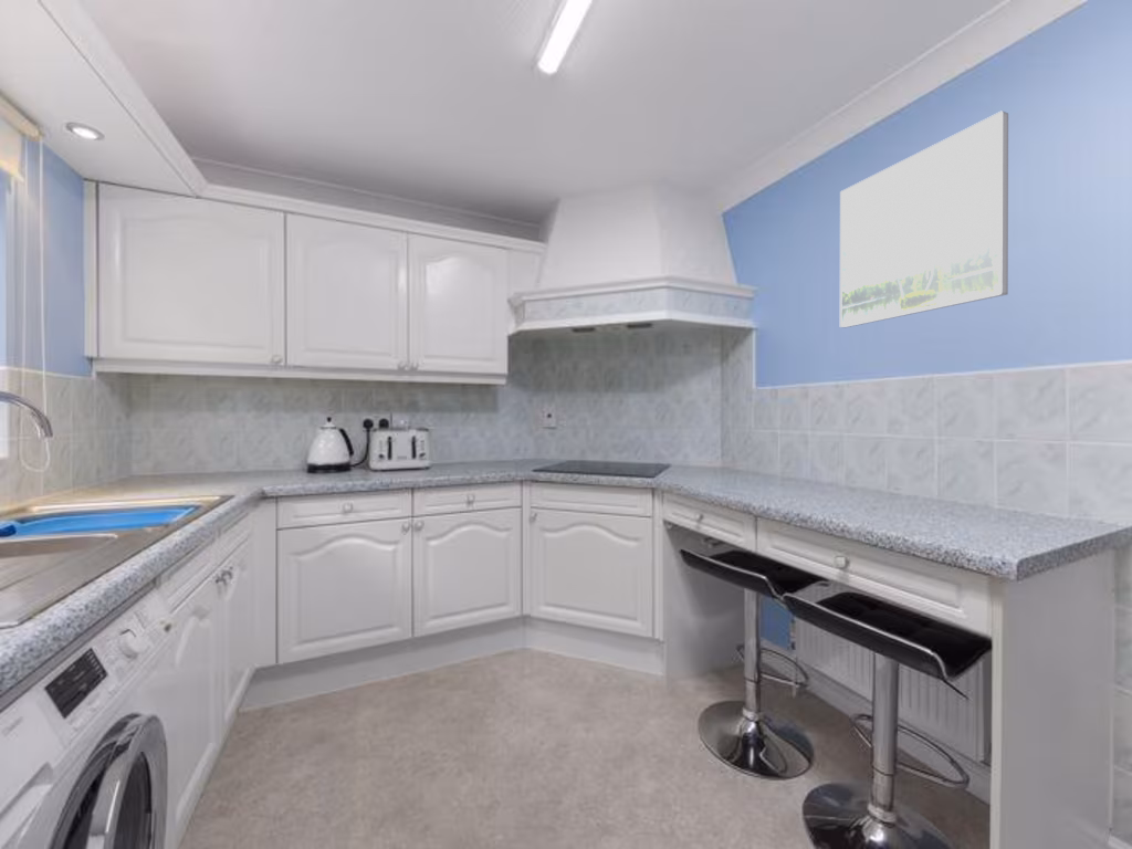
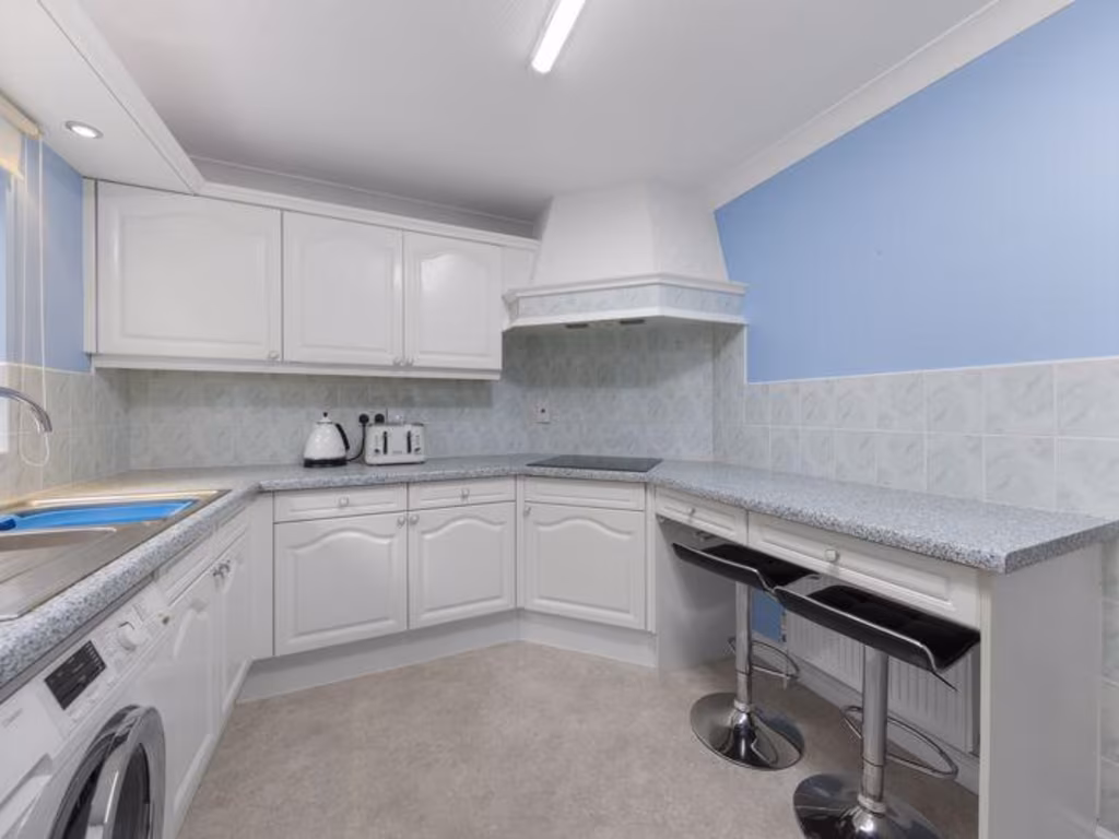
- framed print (911, 235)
